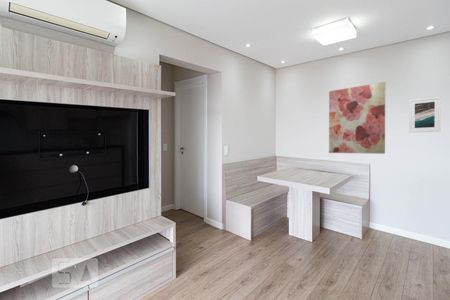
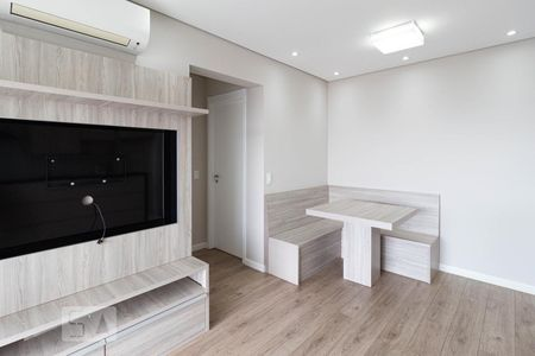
- wall art (355, 120)
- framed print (424, 115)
